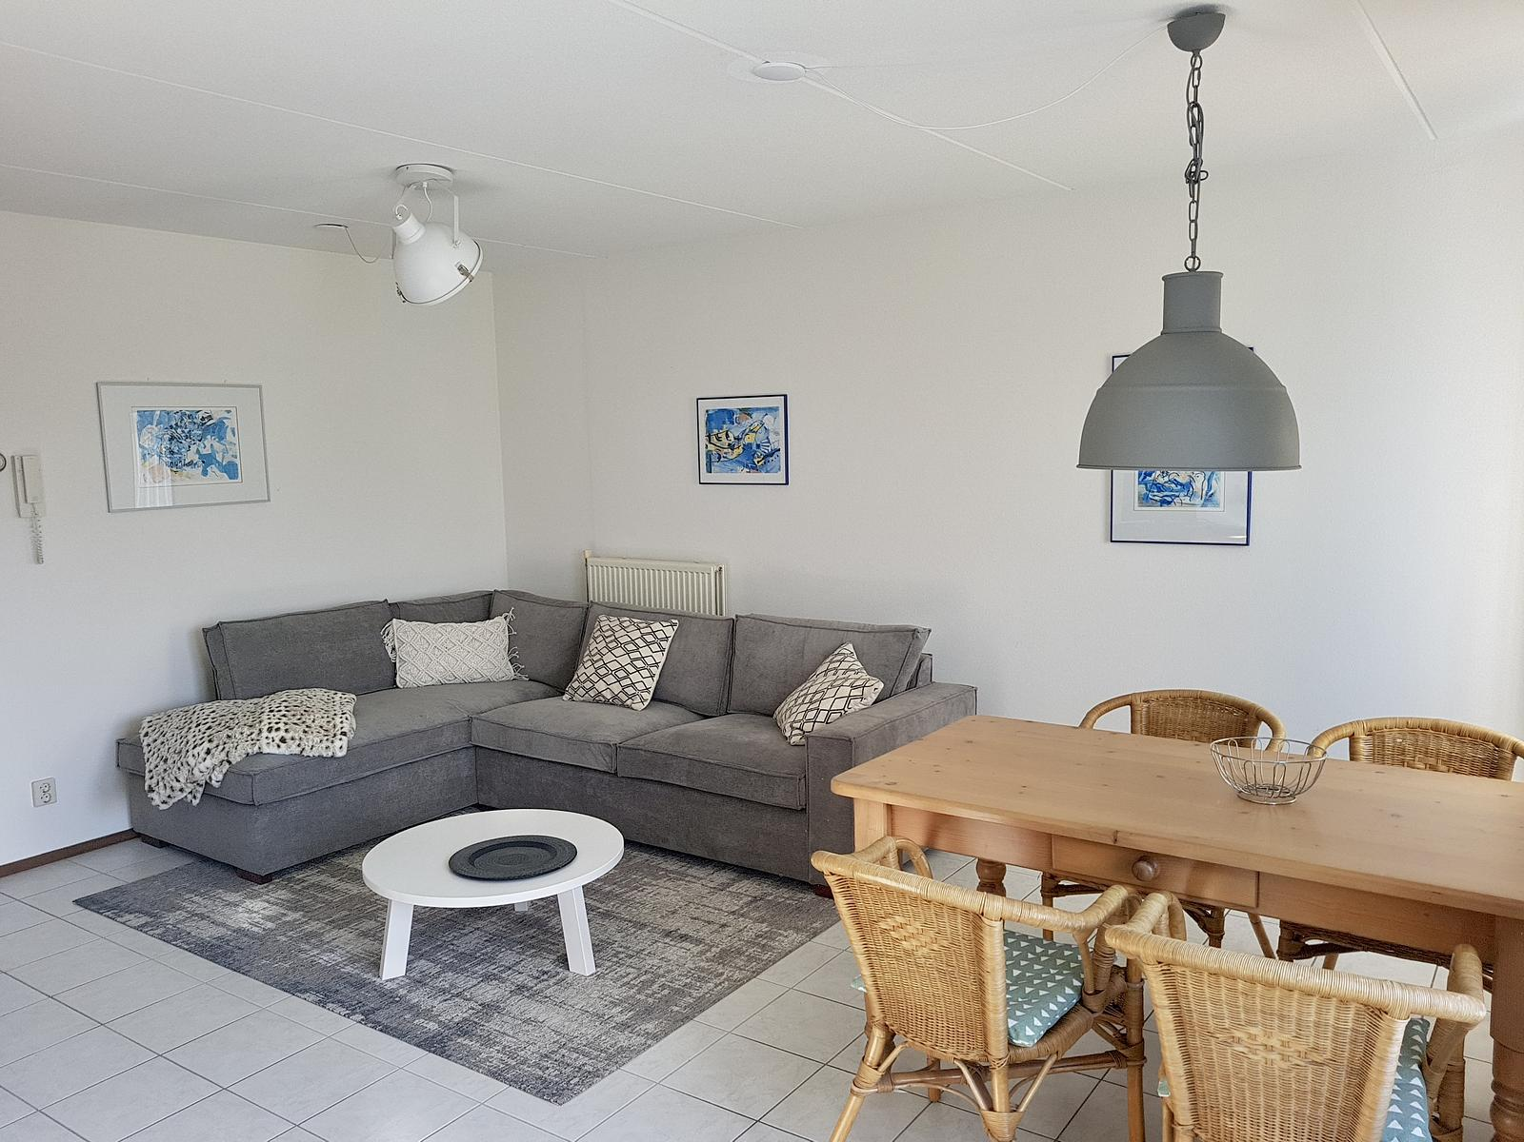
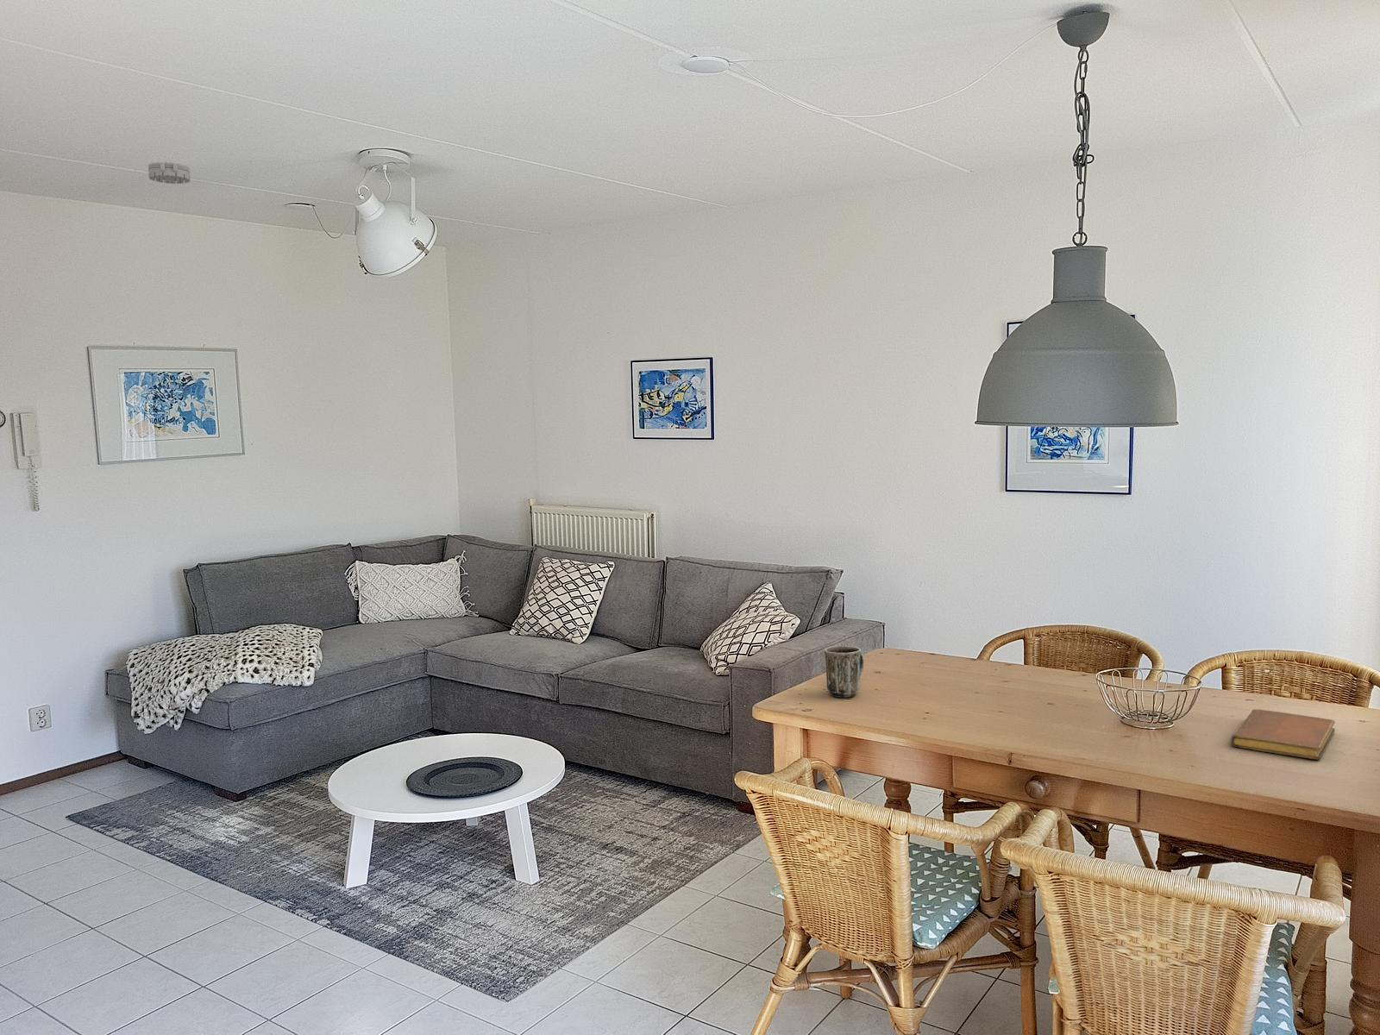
+ mug (845, 670)
+ notebook (1283, 733)
+ smoke detector (170, 172)
